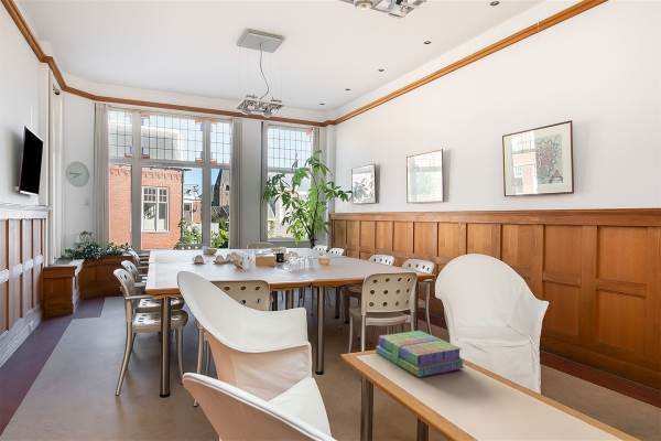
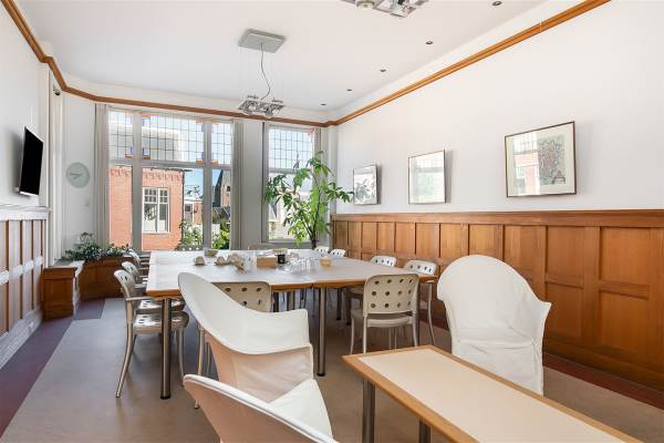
- stack of books (418, 351)
